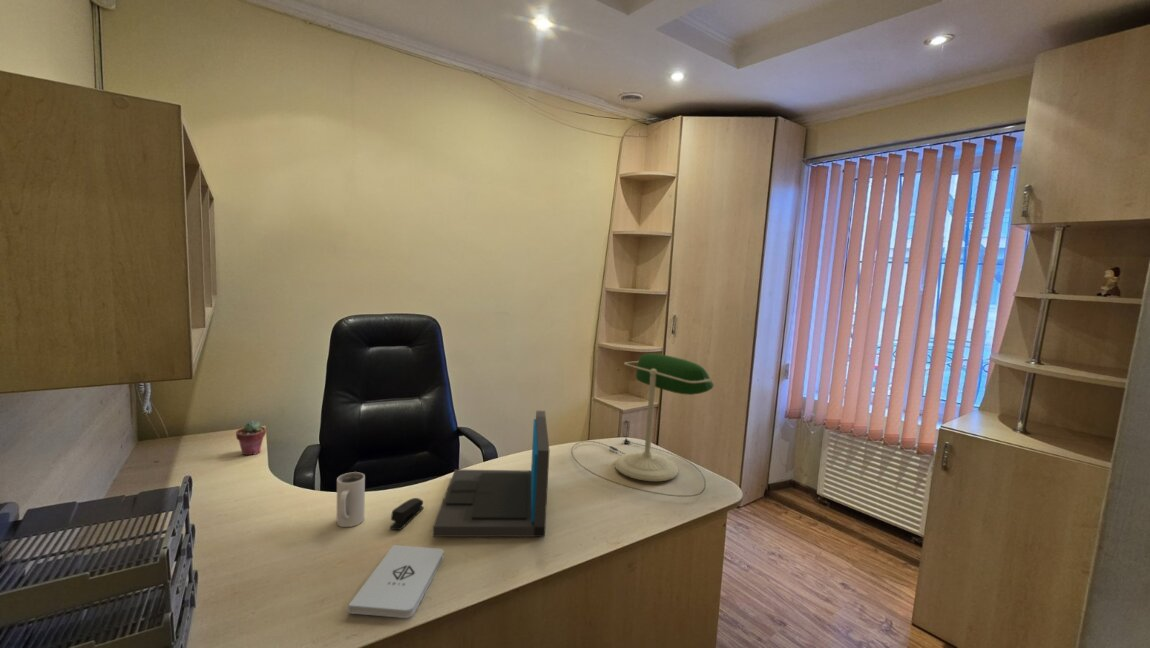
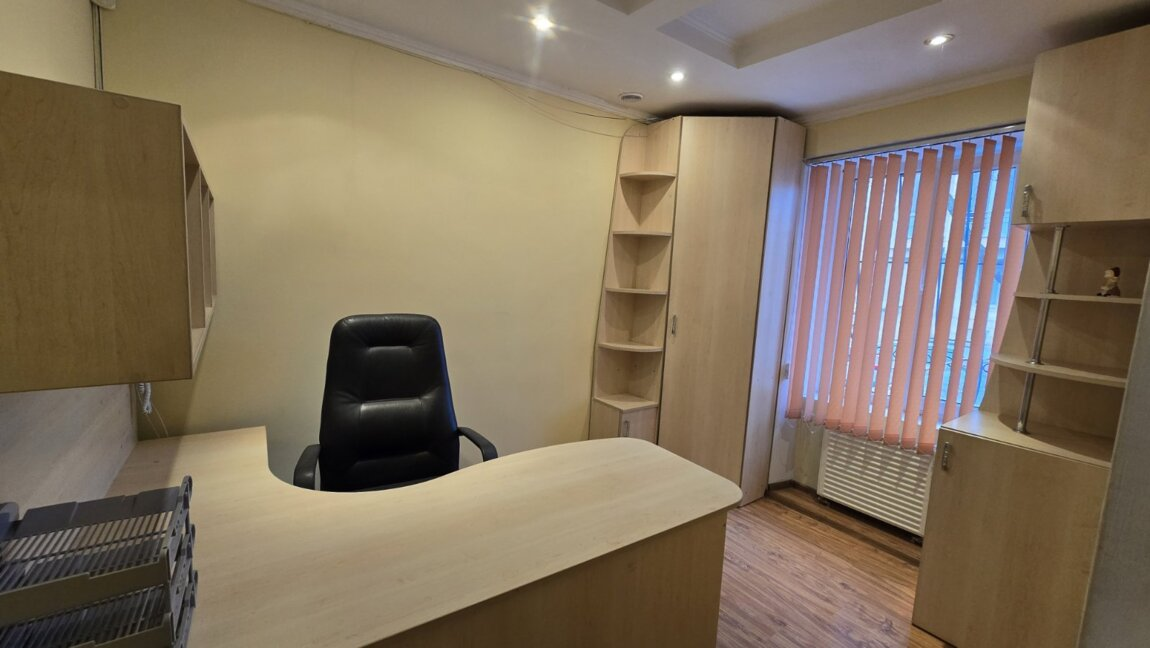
- stapler (407, 509)
- laptop (496, 470)
- notepad (401, 578)
- potted succulent (251, 436)
- mug (348, 502)
- desk lamp (647, 414)
